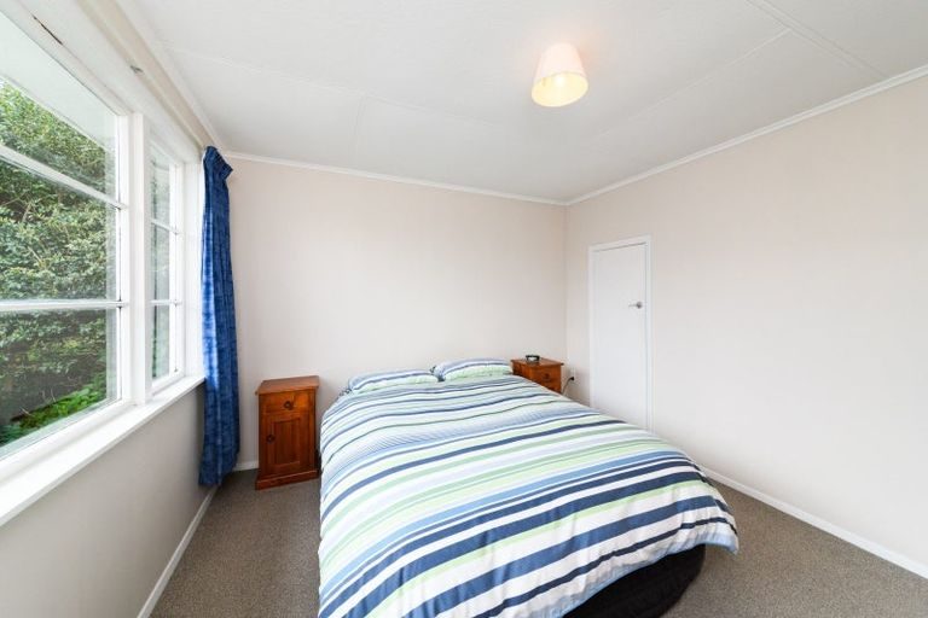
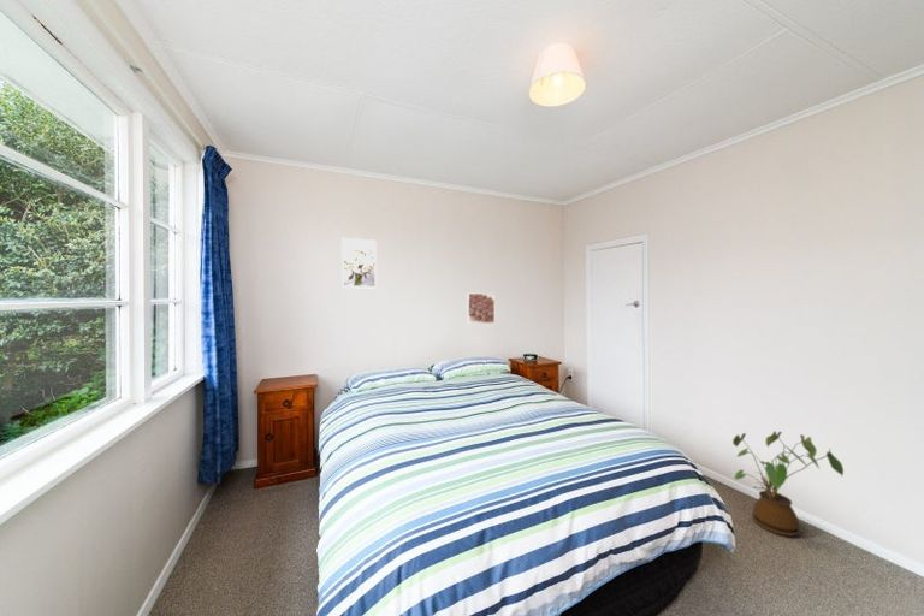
+ house plant (780, 482)
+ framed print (480, 308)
+ wall art (359, 263)
